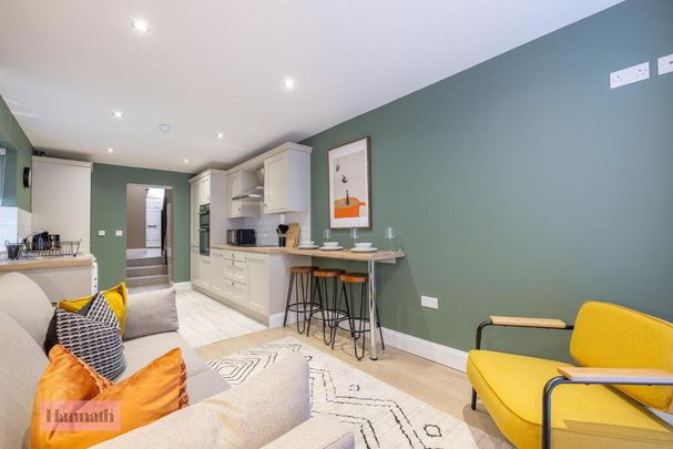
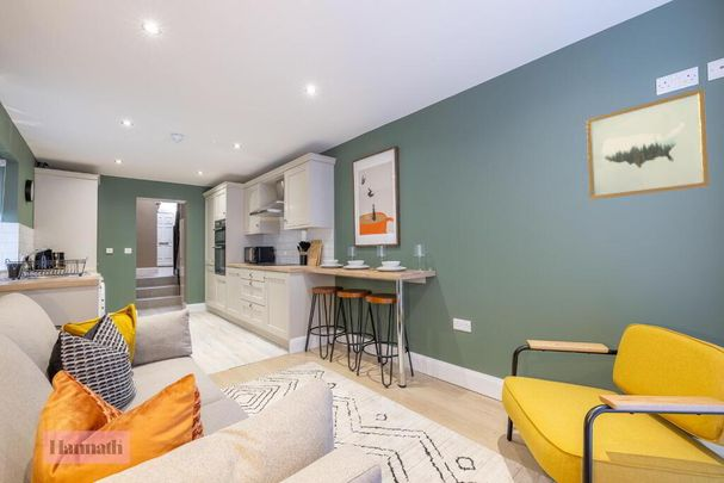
+ wall art (642, 149)
